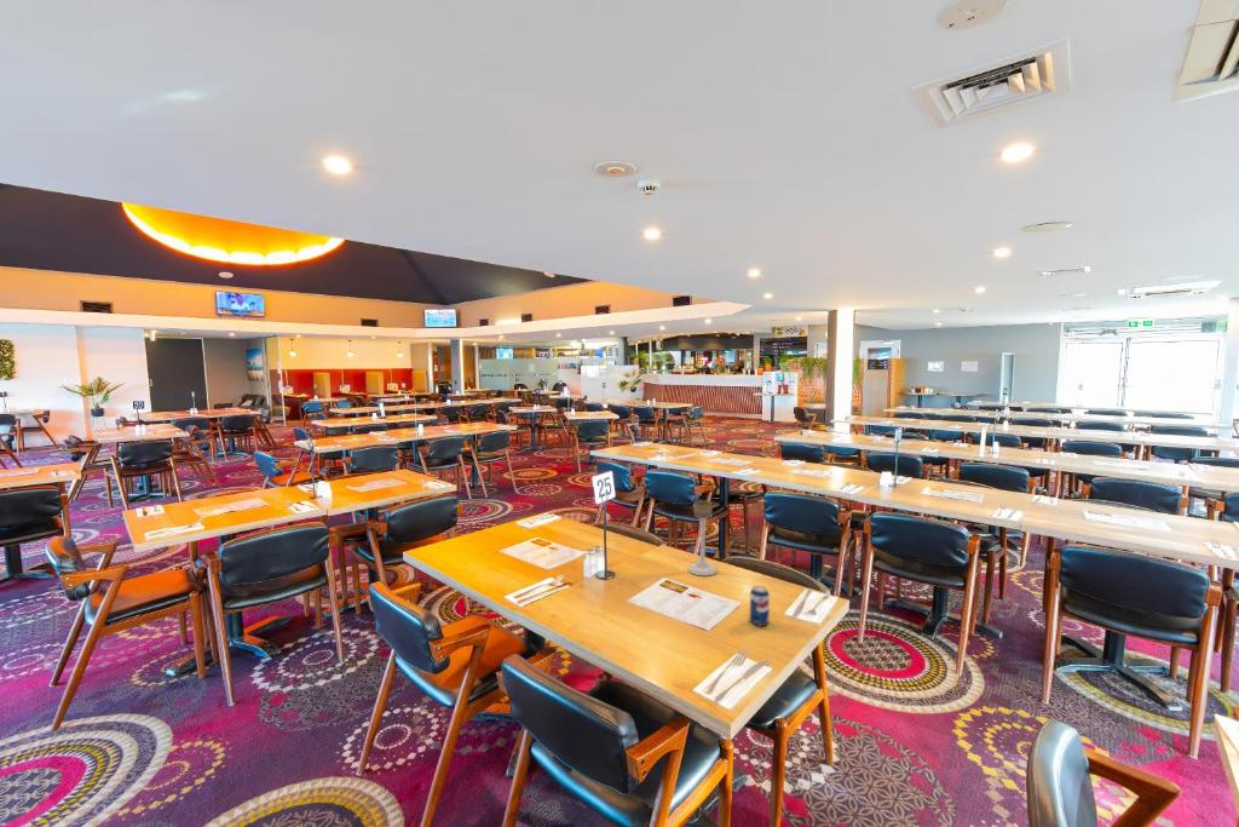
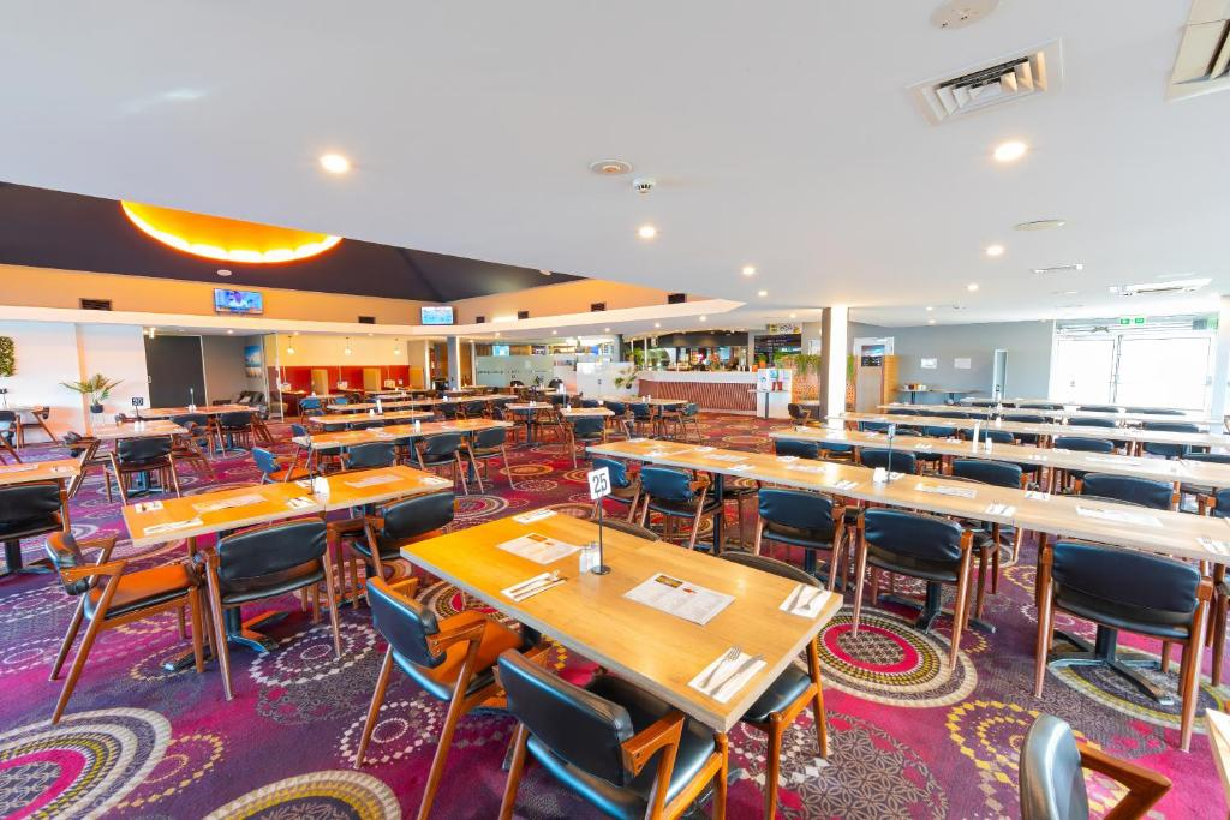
- beverage can (759, 605)
- candle holder (702, 536)
